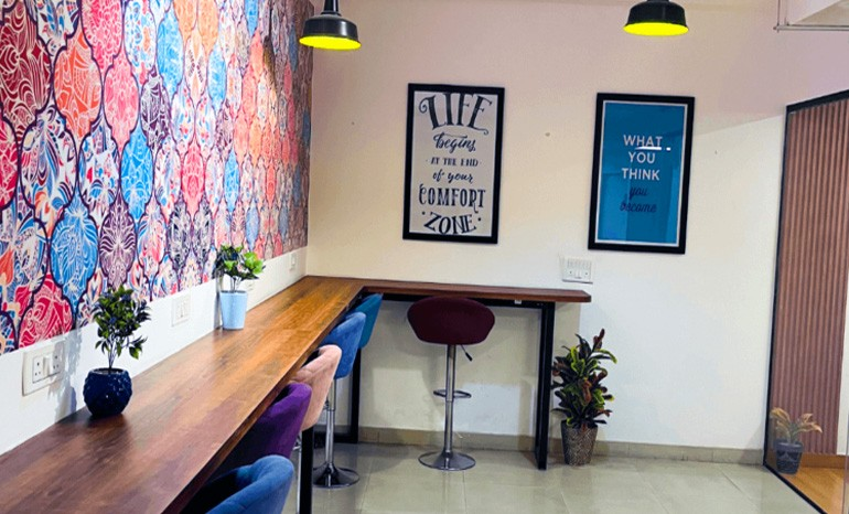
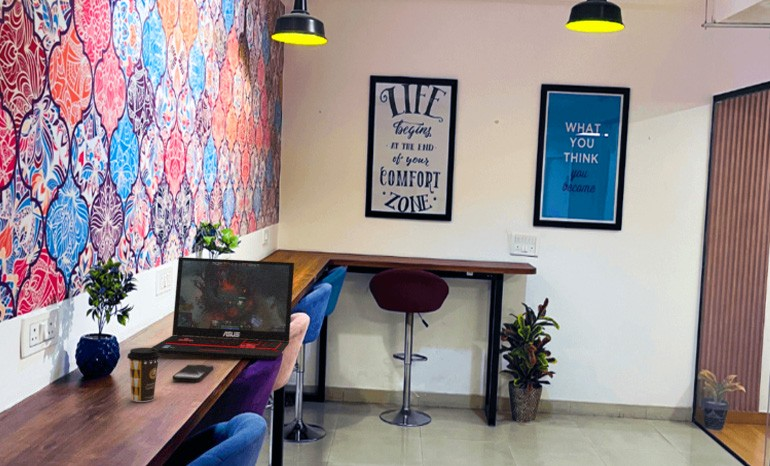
+ coffee cup (143, 374)
+ smartphone (193, 372)
+ laptop (225, 306)
